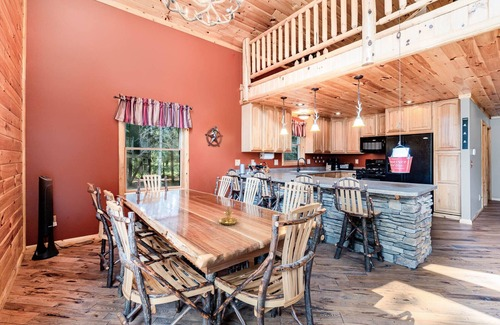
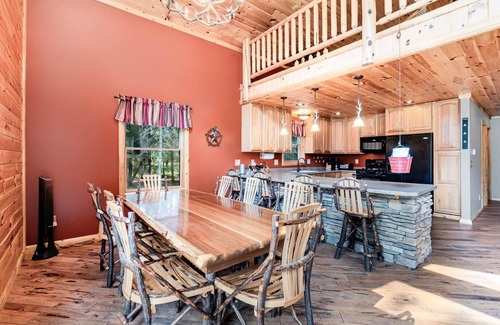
- candle holder (228, 210)
